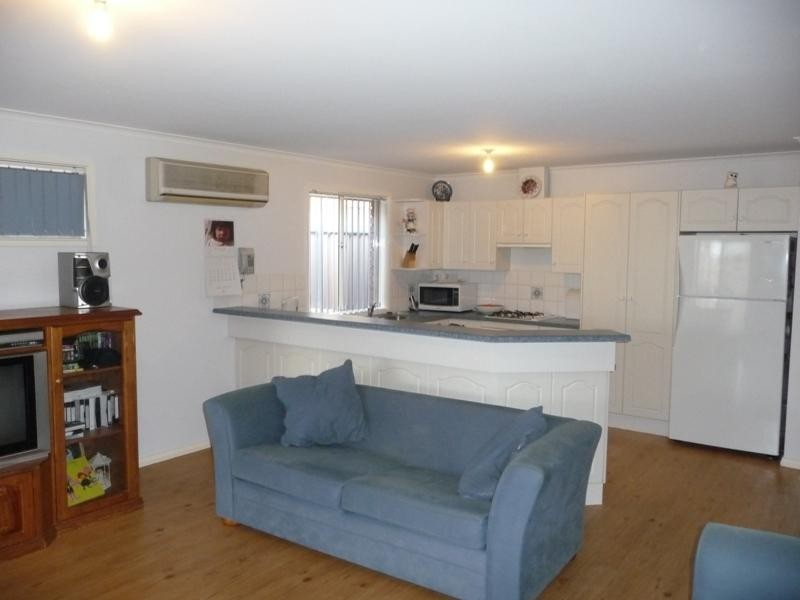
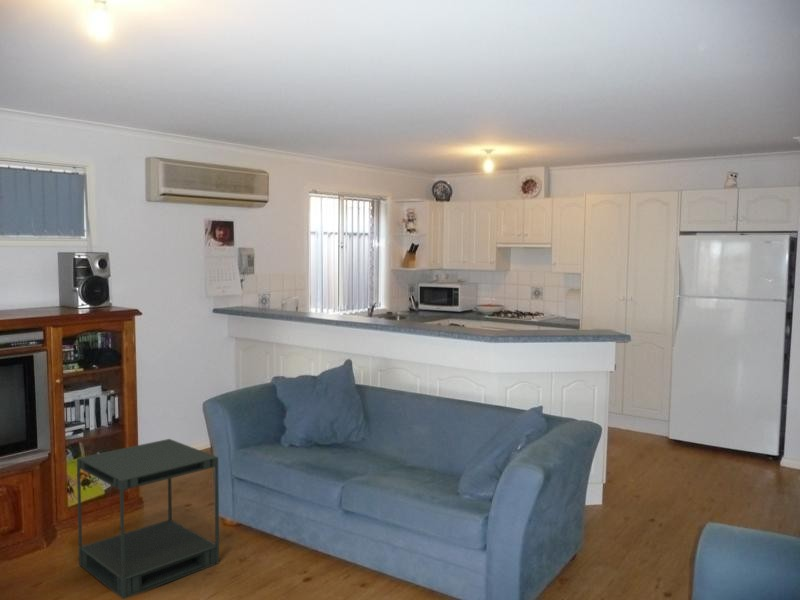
+ side table (150, 525)
